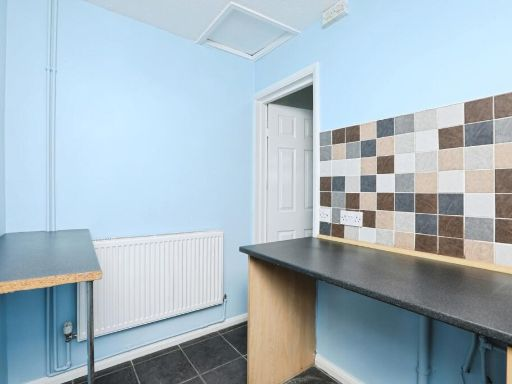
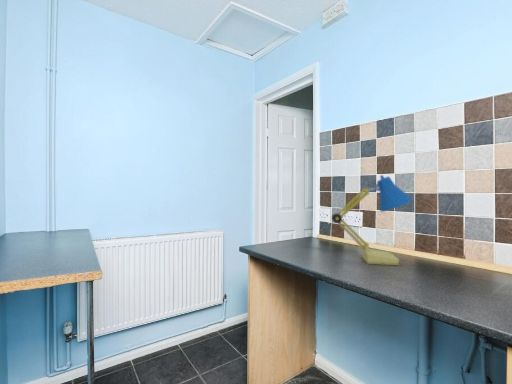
+ desk lamp (380, 210)
